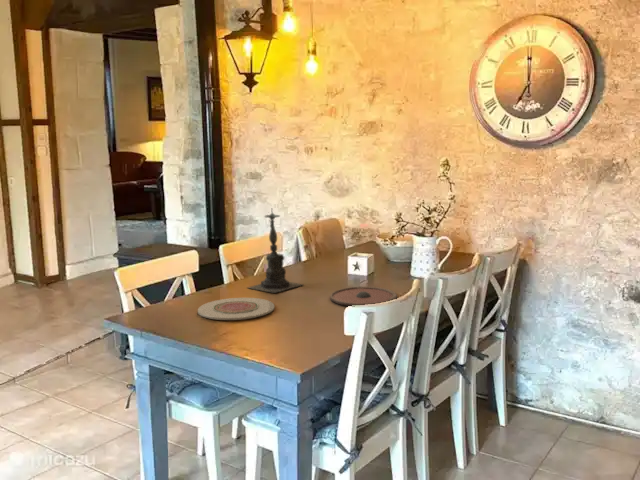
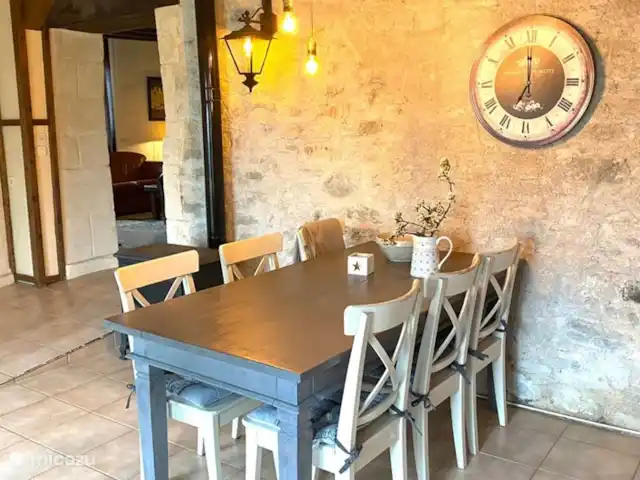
- candle holder (273, 245)
- plate (363, 294)
- plate (236, 307)
